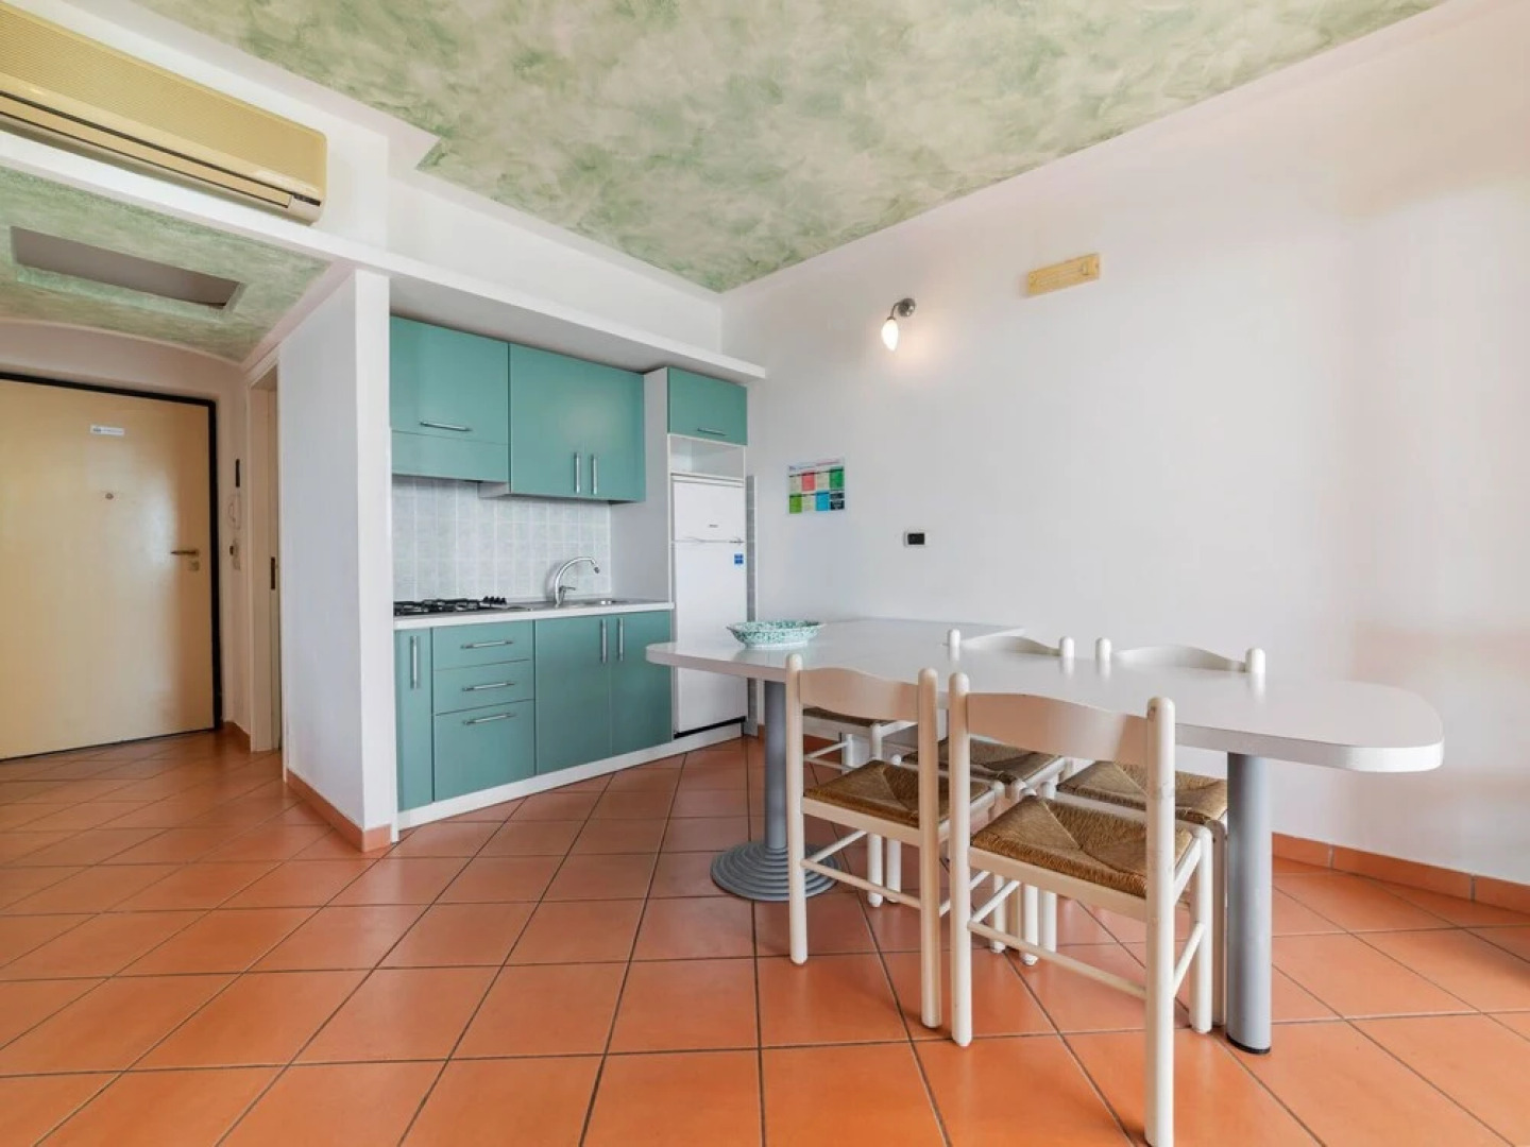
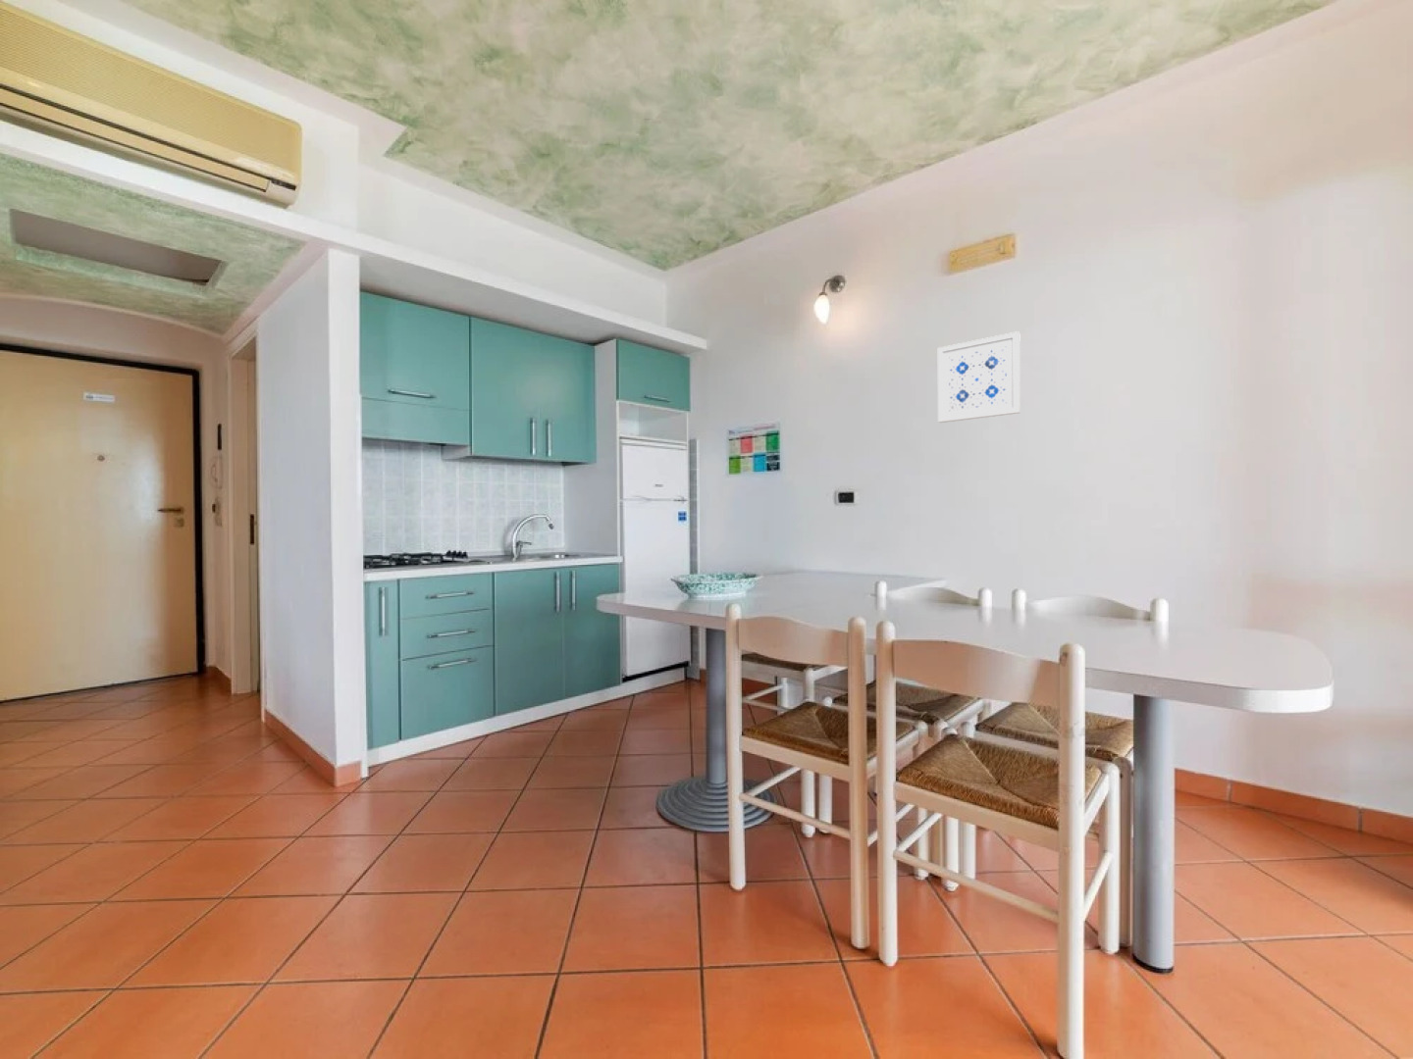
+ wall art (977, 378)
